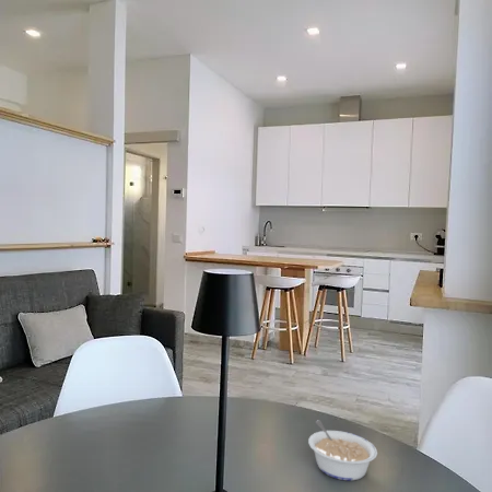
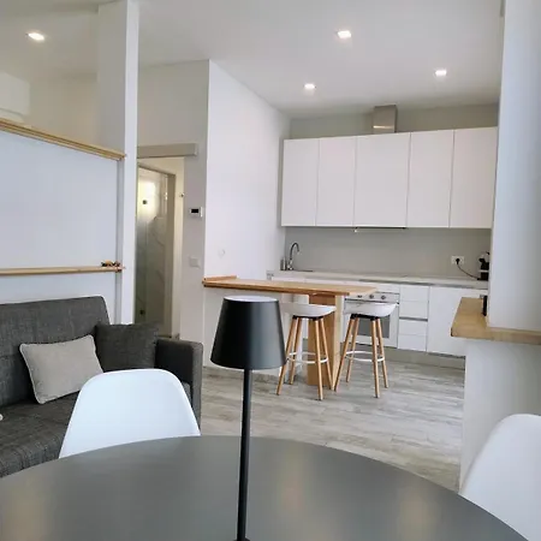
- legume (339, 454)
